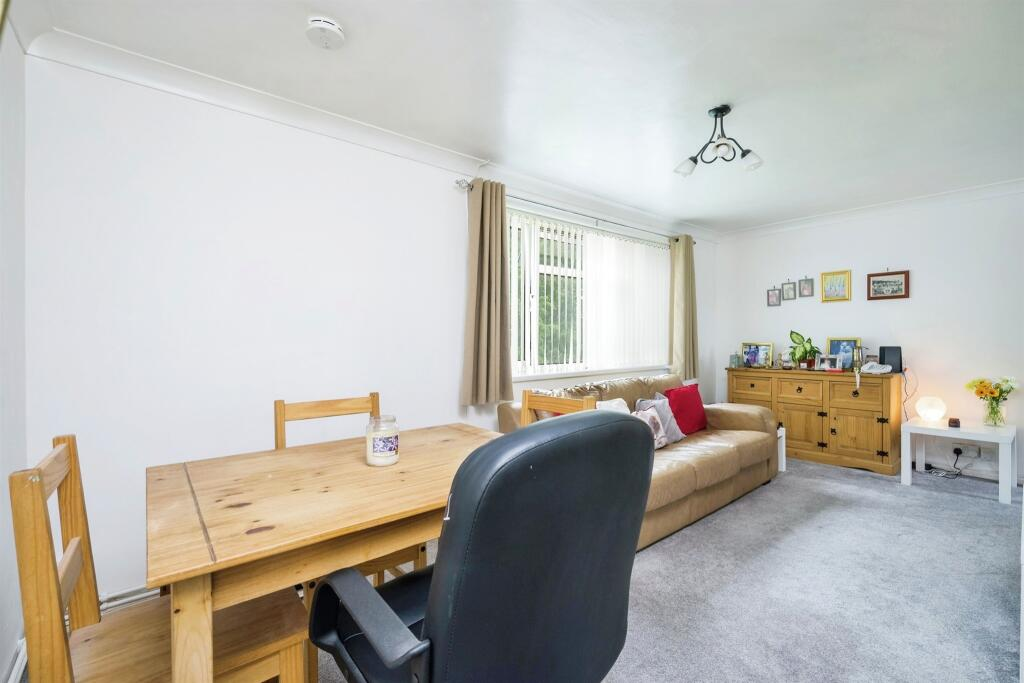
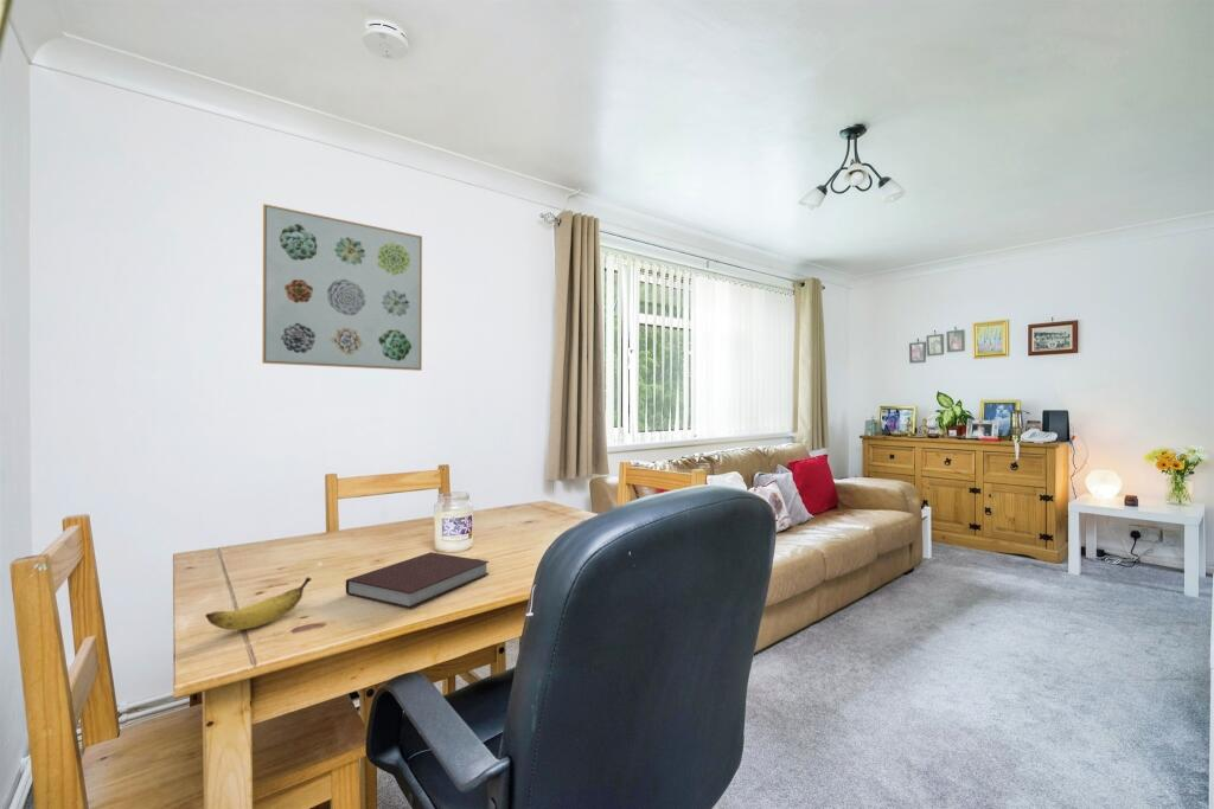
+ banana (262, 606)
+ notebook (421, 576)
+ wall art (349, 294)
